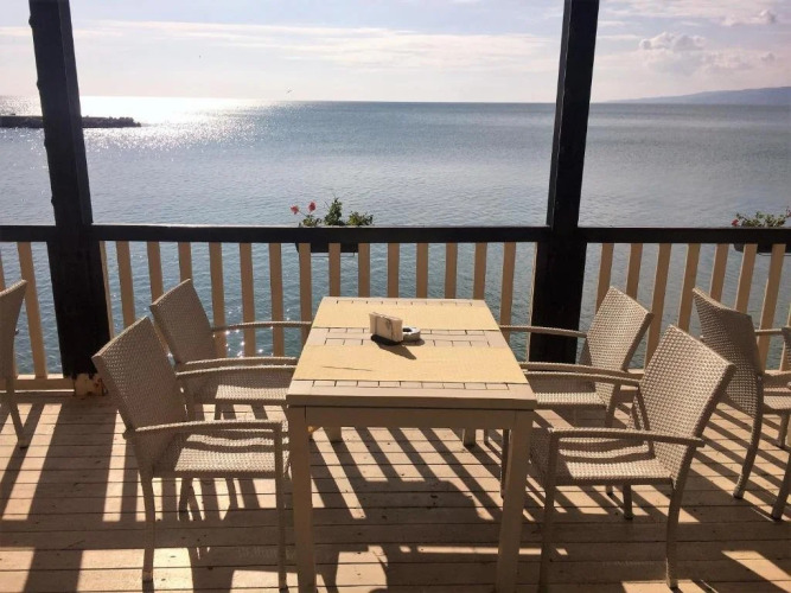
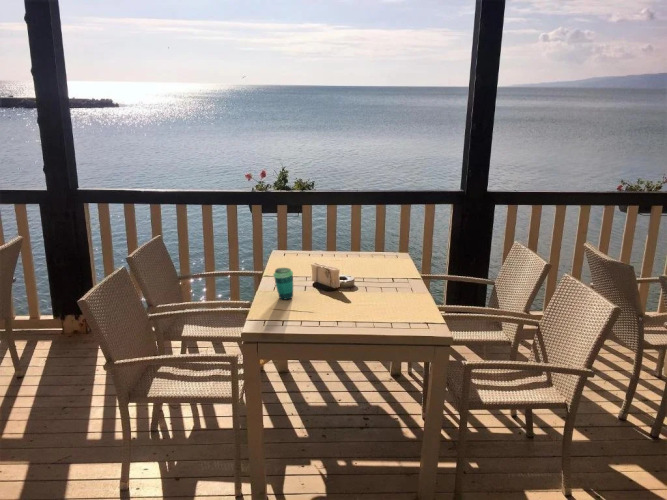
+ cup (283, 283)
